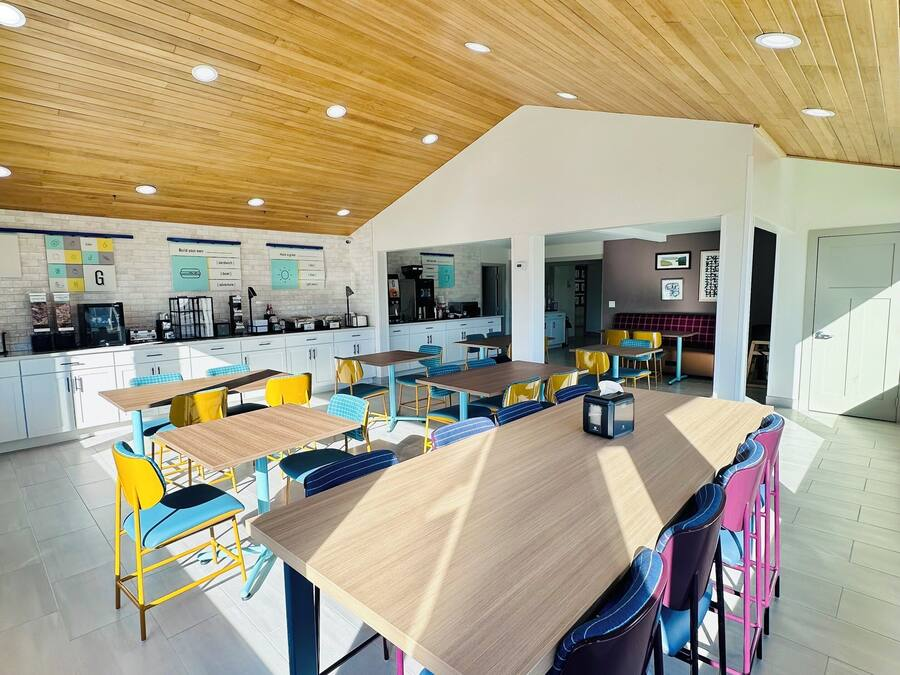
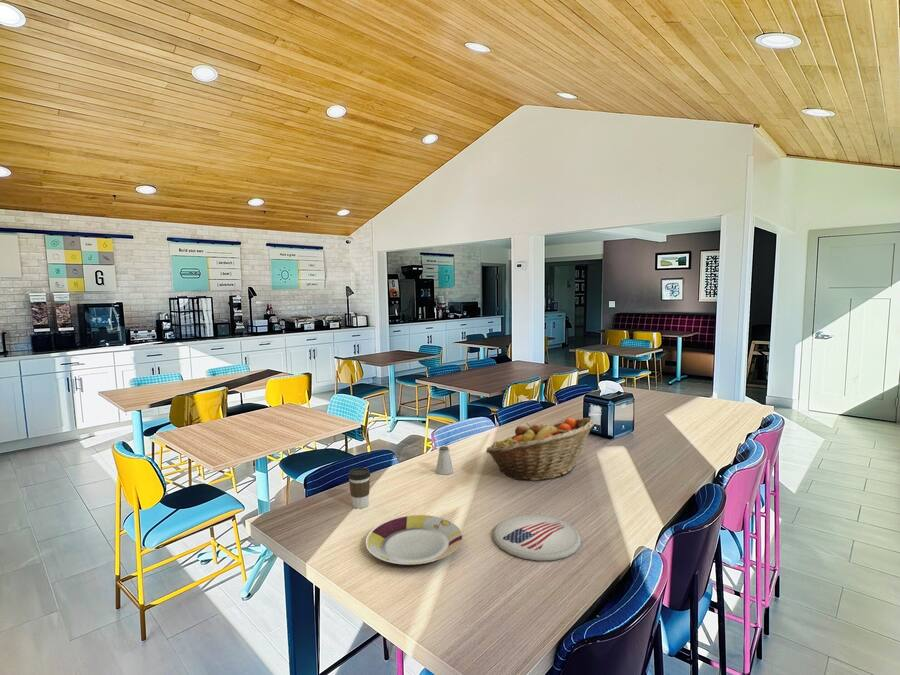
+ plate (414, 540)
+ fruit basket (541, 443)
+ saltshaker (444, 459)
+ coffee cup (359, 488)
+ plate (536, 534)
